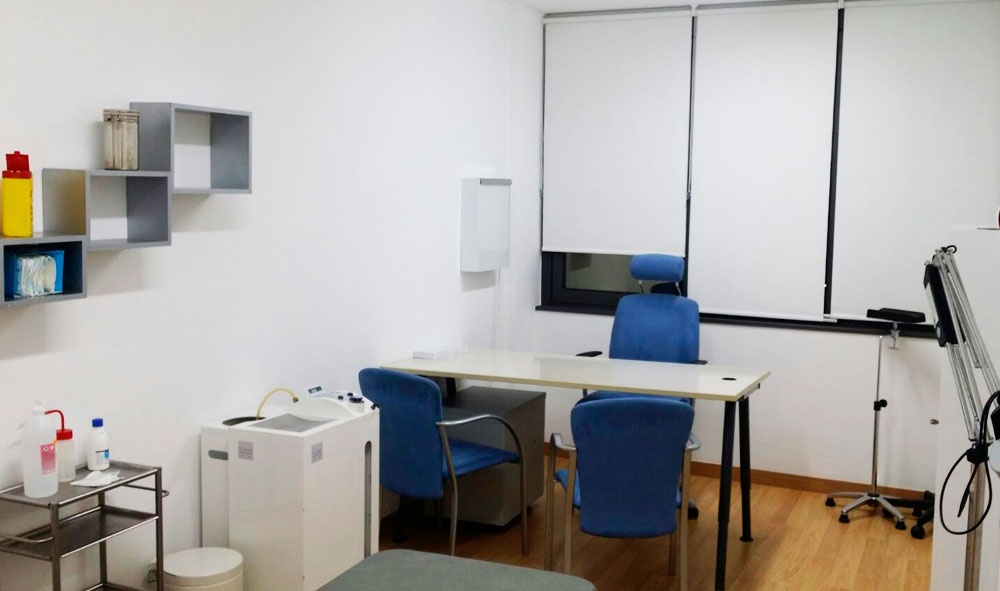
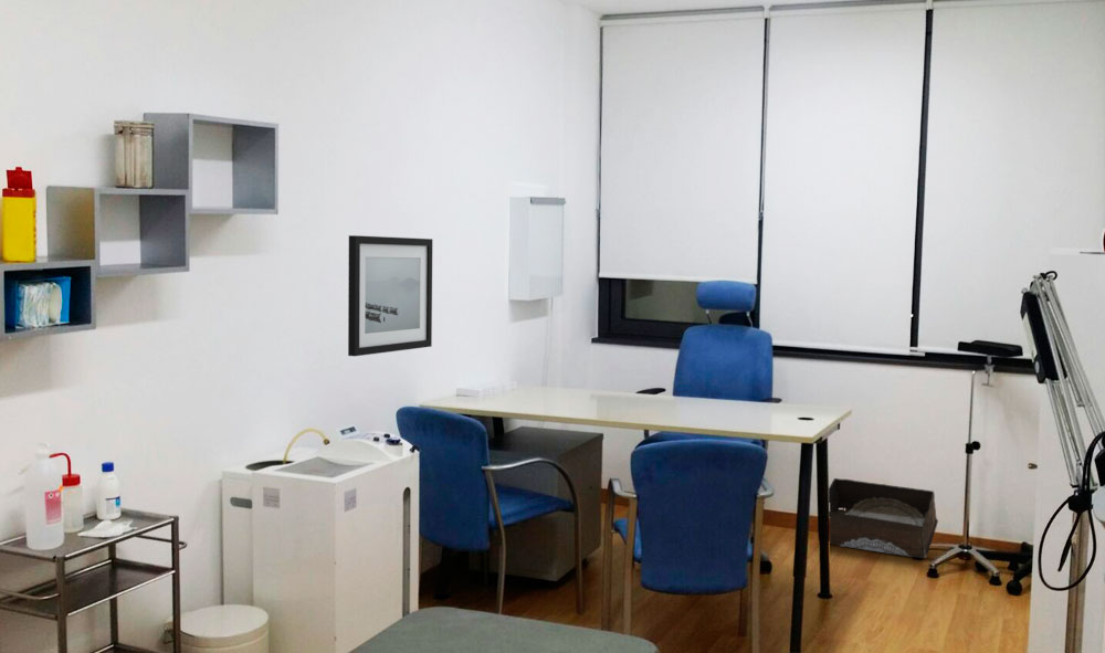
+ wall art (392, 294)
+ storage bin (878, 517)
